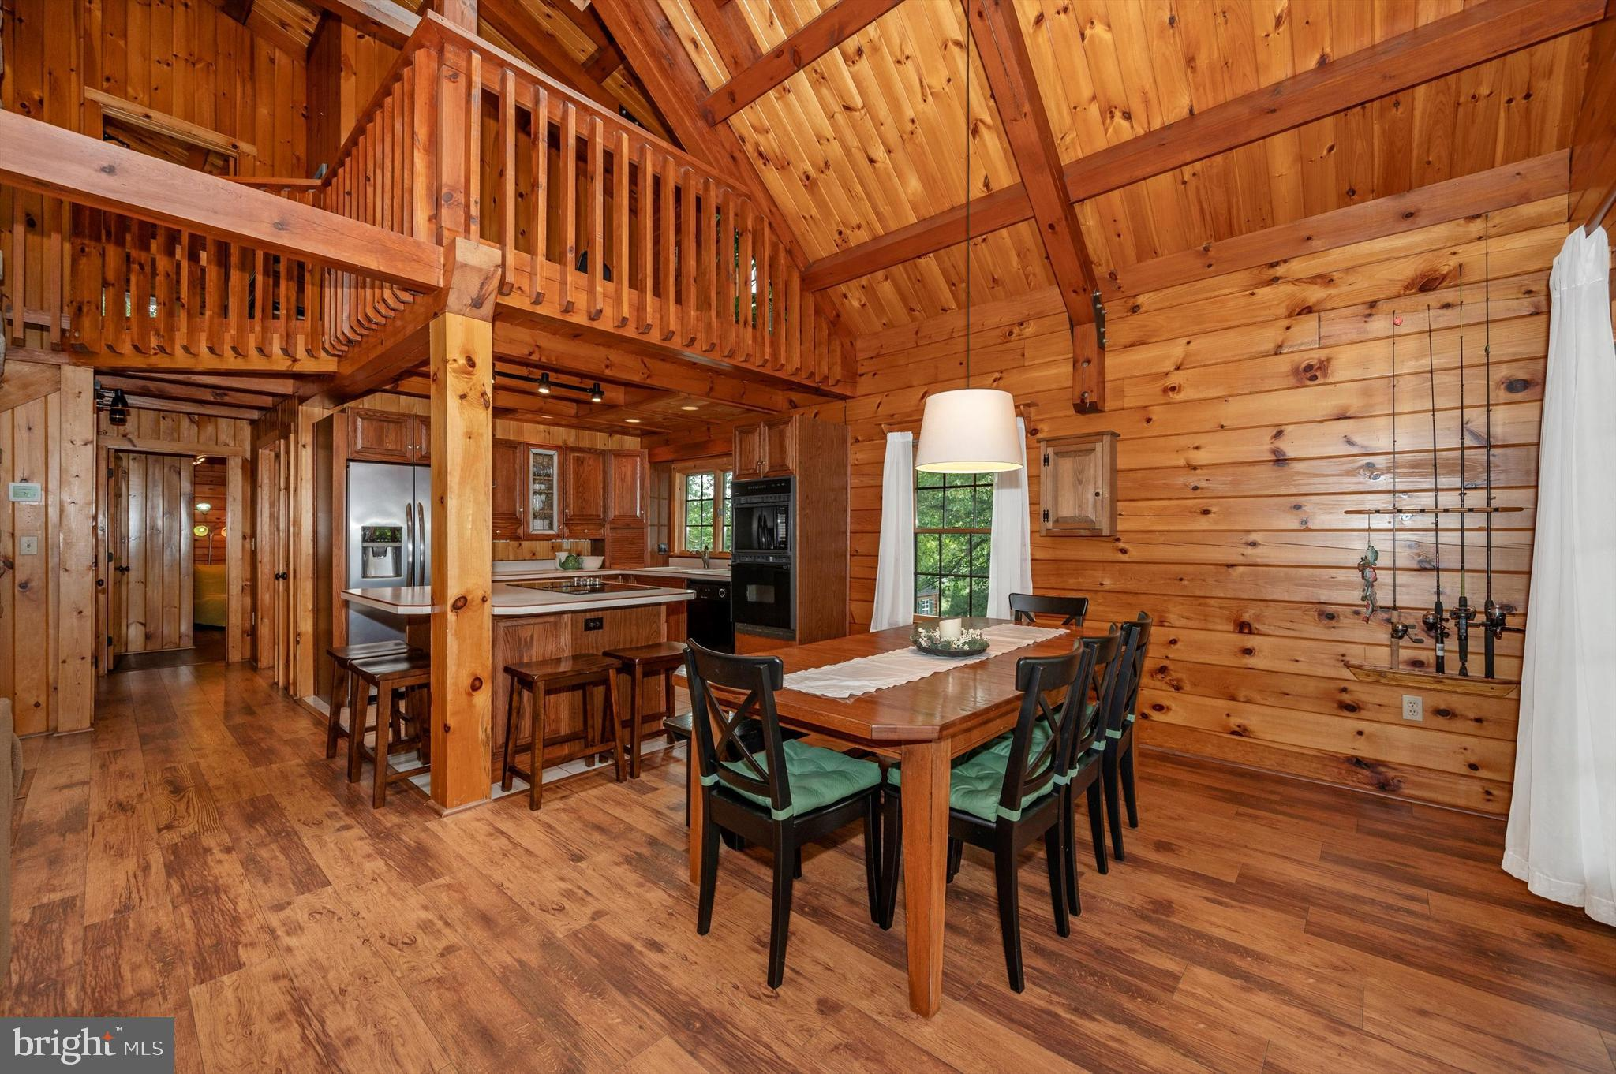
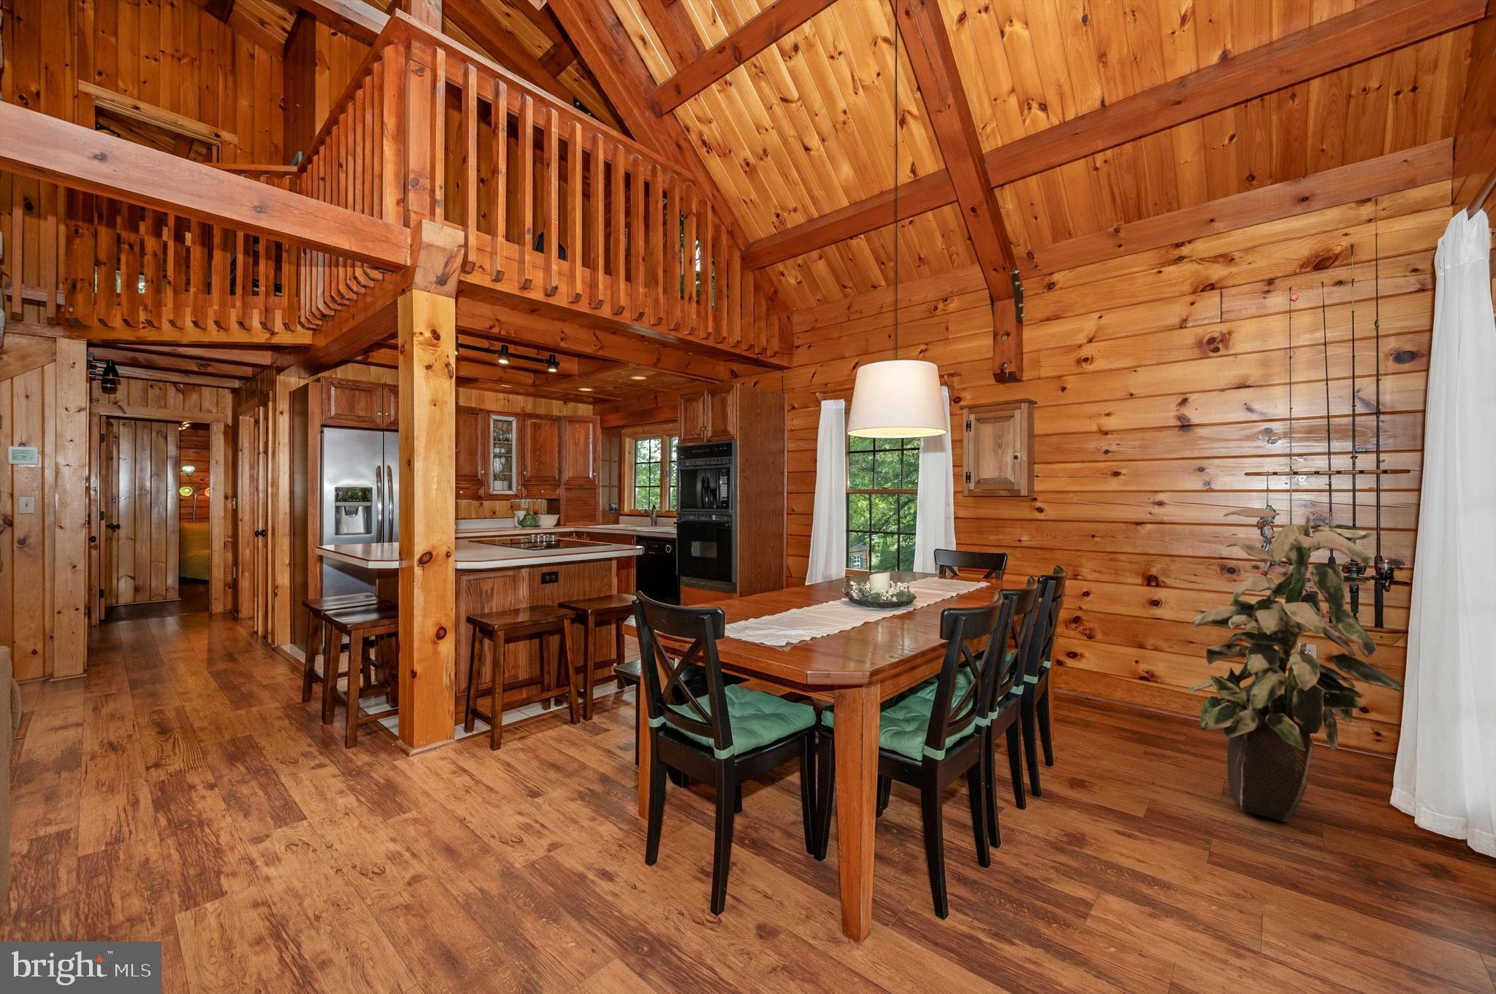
+ indoor plant (1274, 659)
